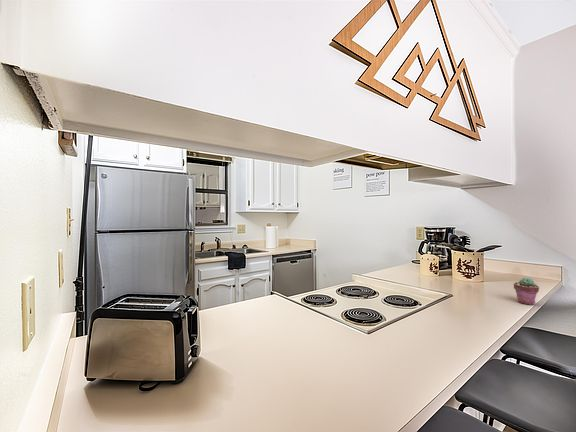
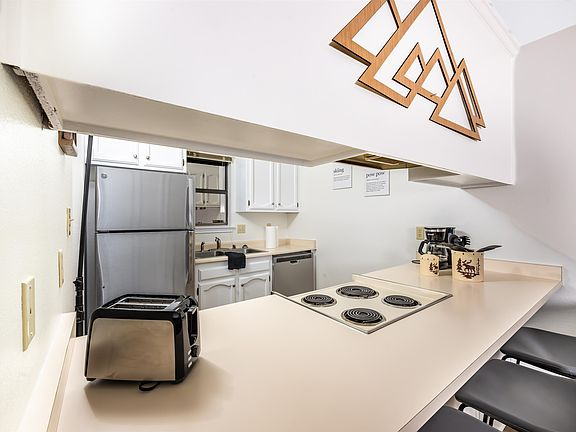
- potted succulent (526, 289)
